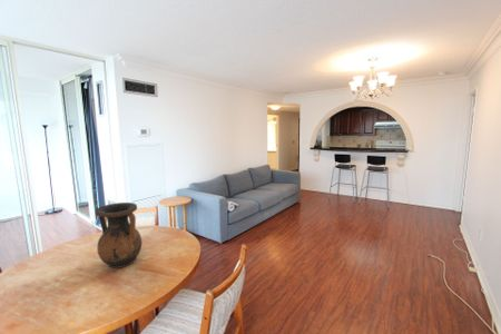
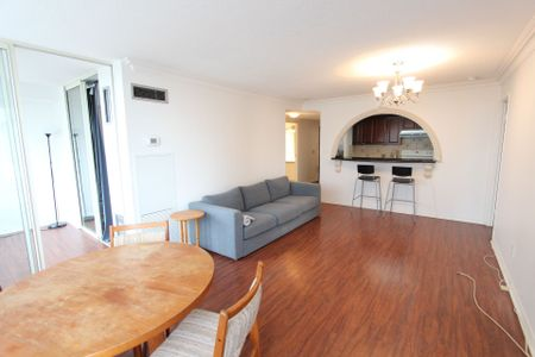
- vase (119, 234)
